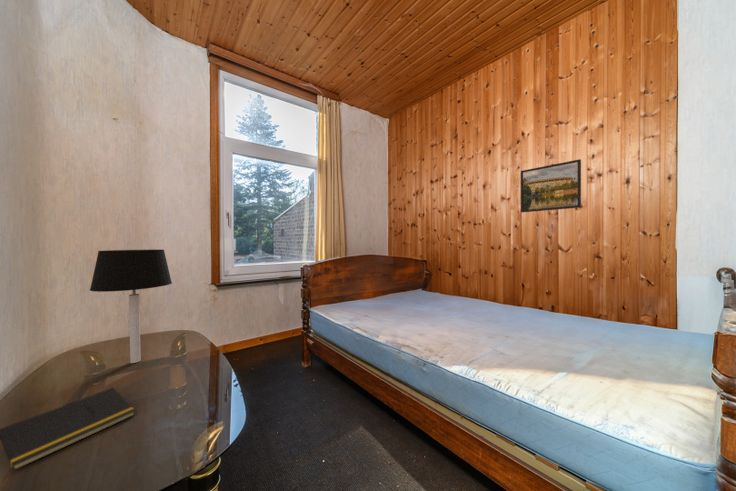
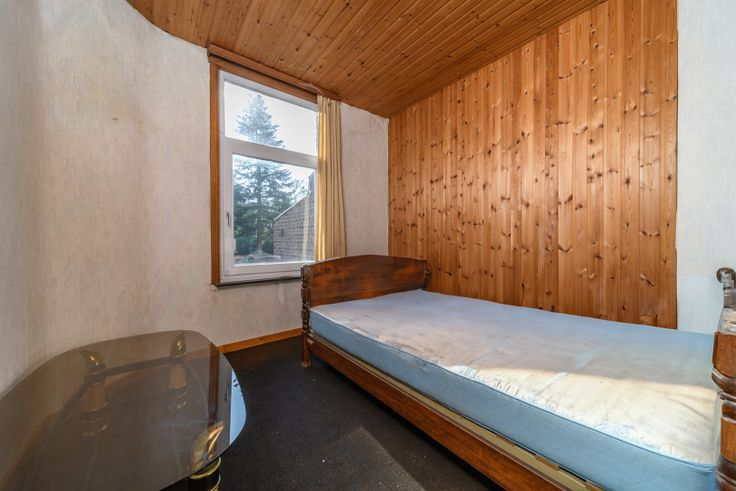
- notepad (72, 421)
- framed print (548, 187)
- table lamp (134, 306)
